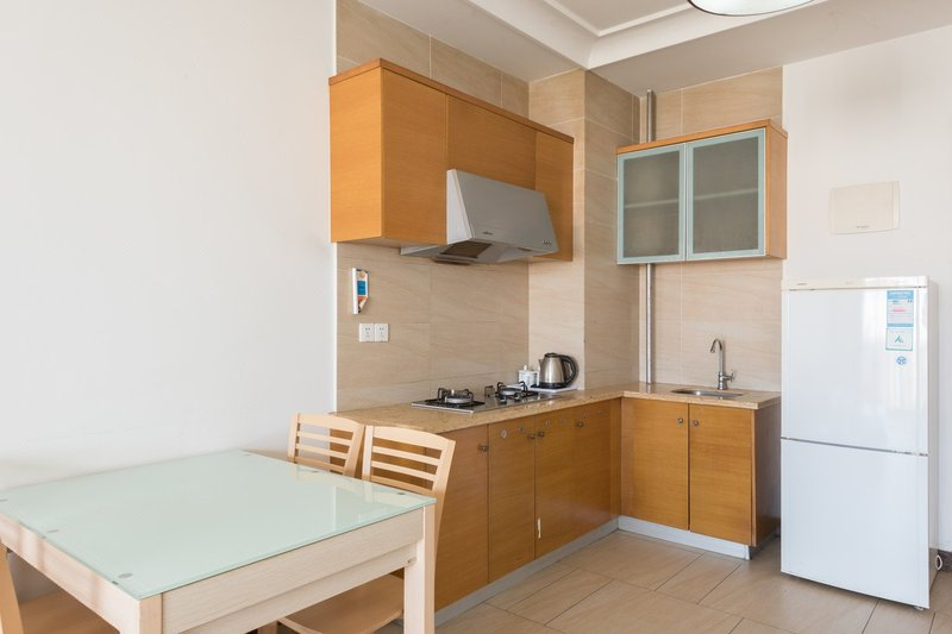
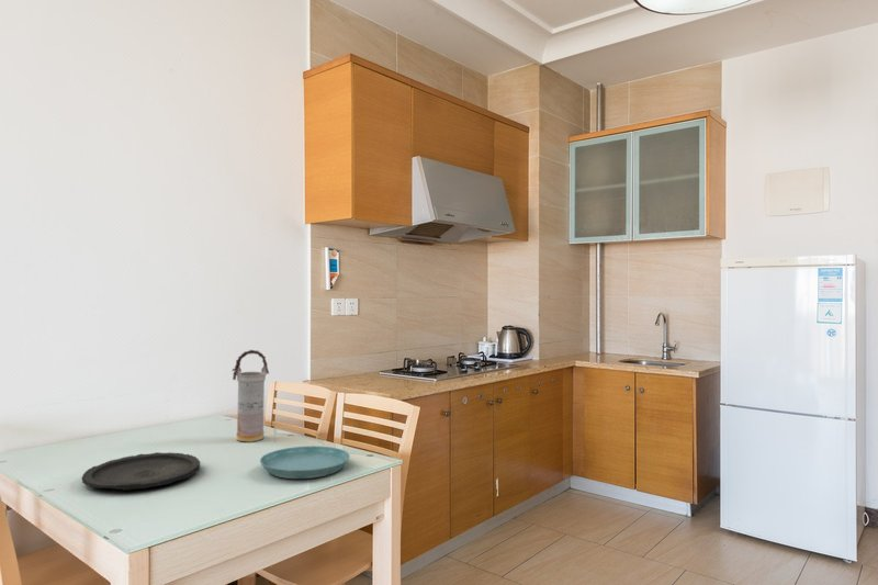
+ saucer (305, 462)
+ plate (143, 471)
+ vase (250, 394)
